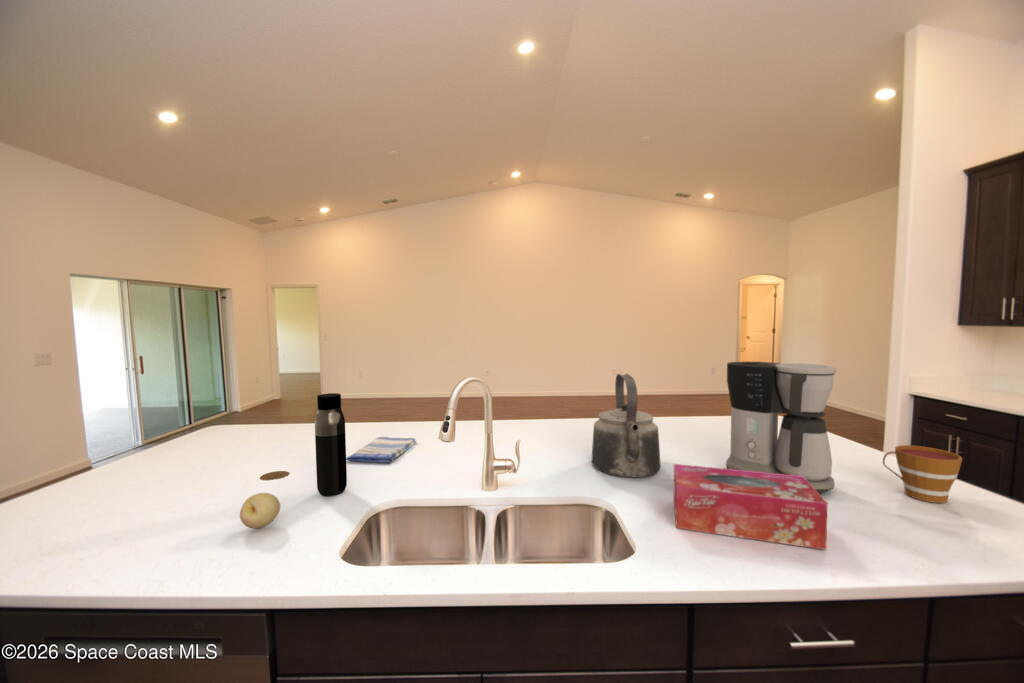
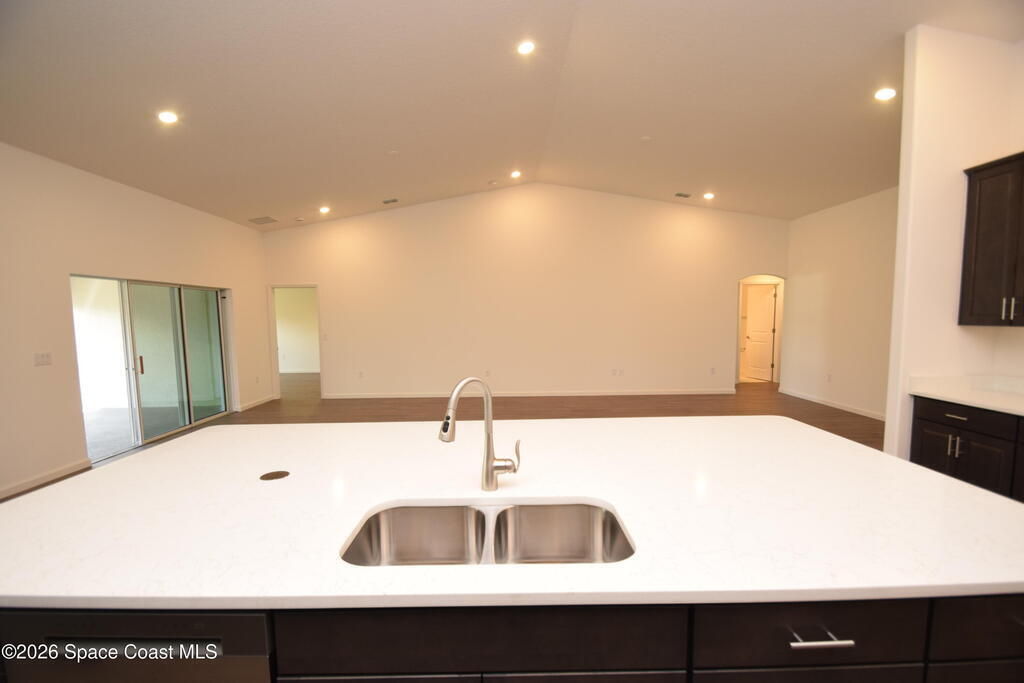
- tissue box (740, 501)
- coffee maker (775, 422)
- fruit (260, 510)
- kettle (626, 422)
- cup (920, 473)
- dish towel (383, 448)
- water bottle (330, 443)
